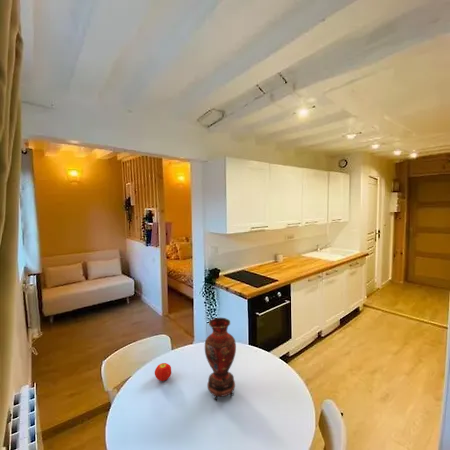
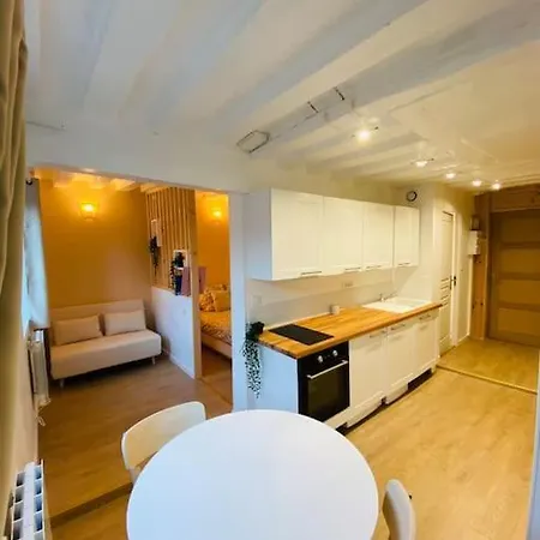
- fruit (163, 370)
- vase (220, 357)
